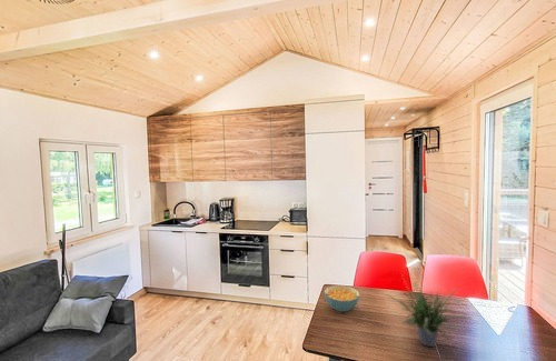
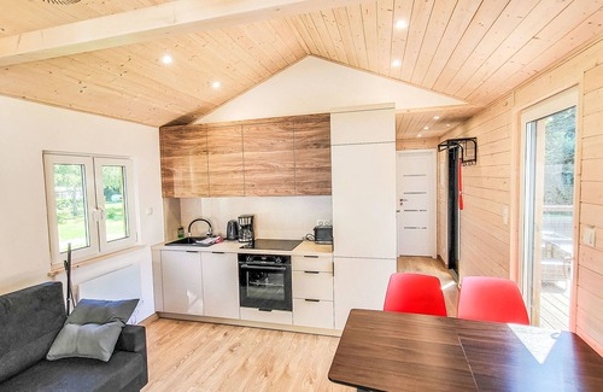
- cereal bowl (341, 300)
- potted plant (425, 307)
